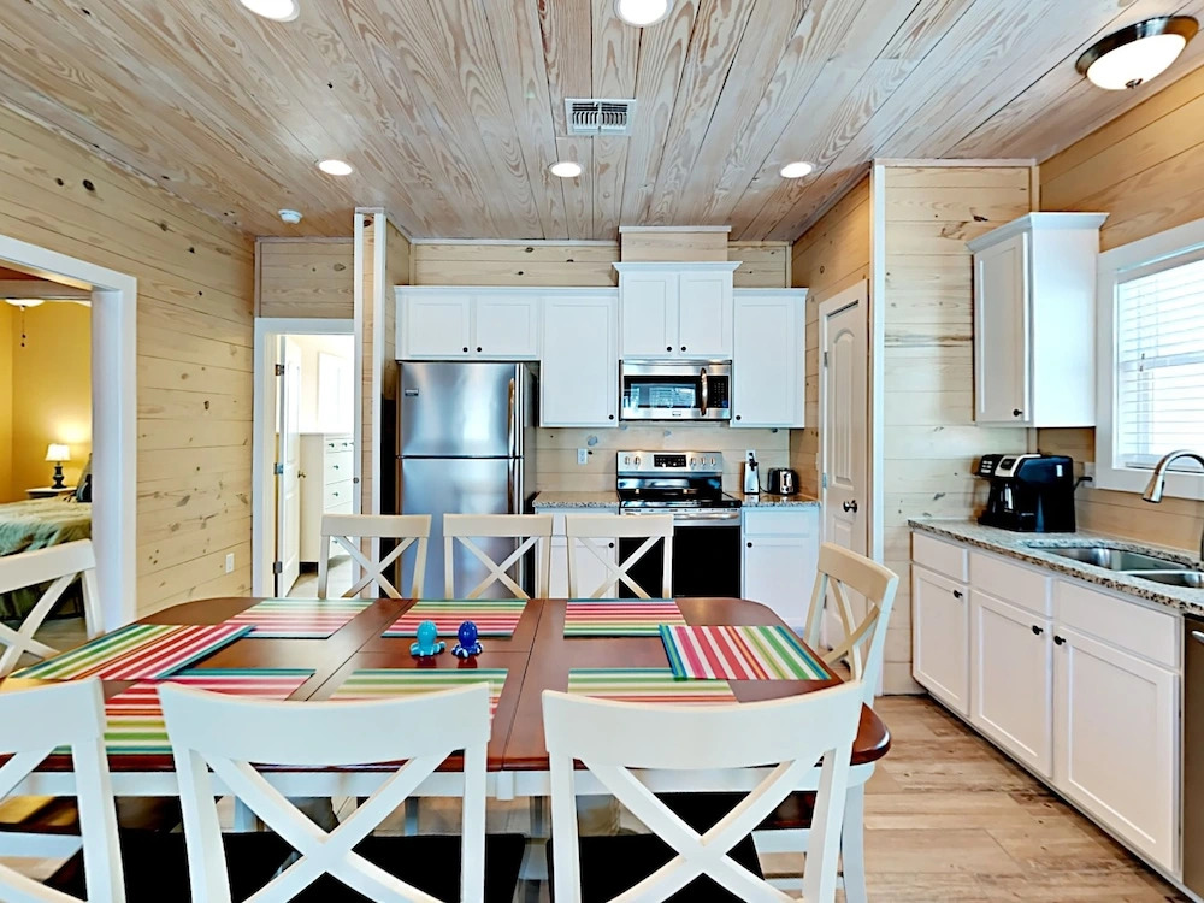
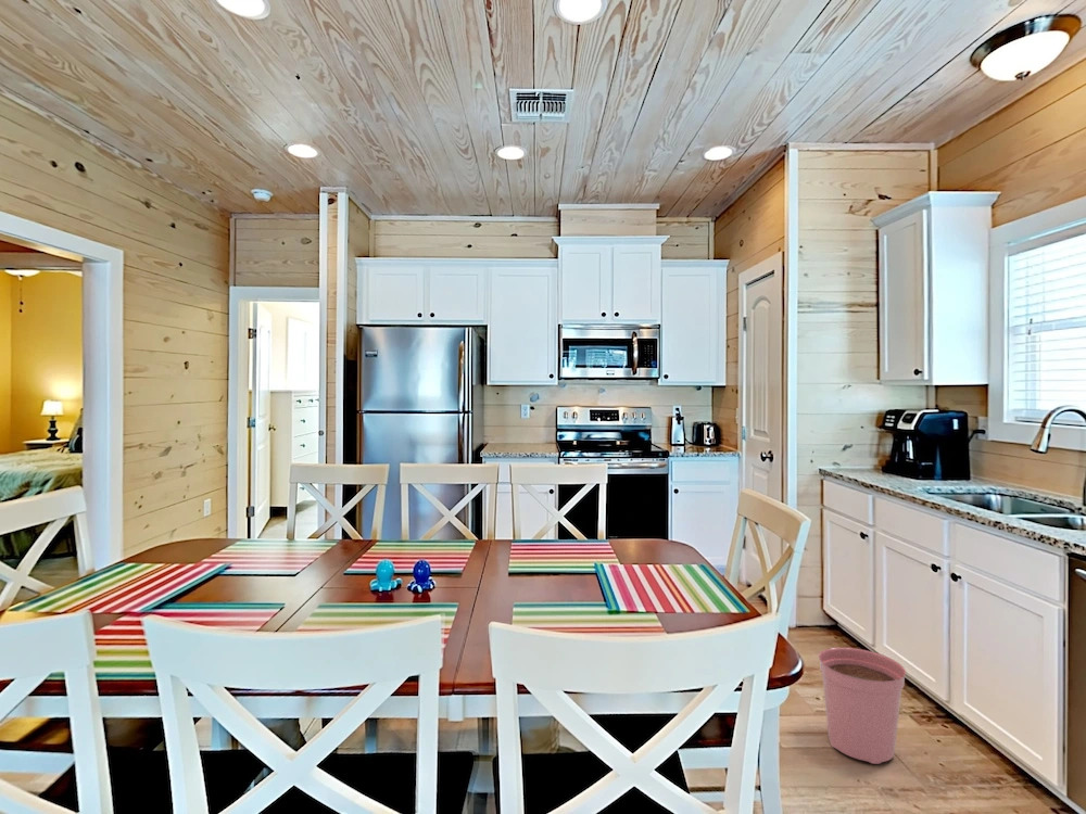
+ plant pot (860, 704)
